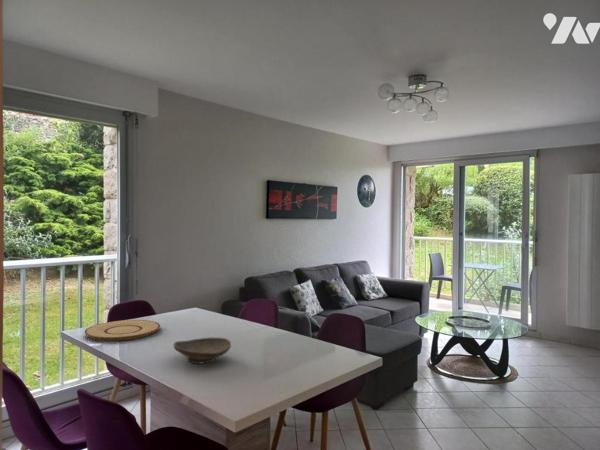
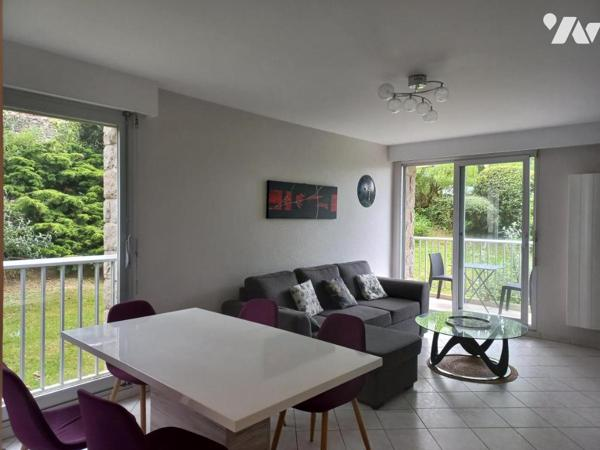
- decorative bowl (202, 350)
- plate (123, 329)
